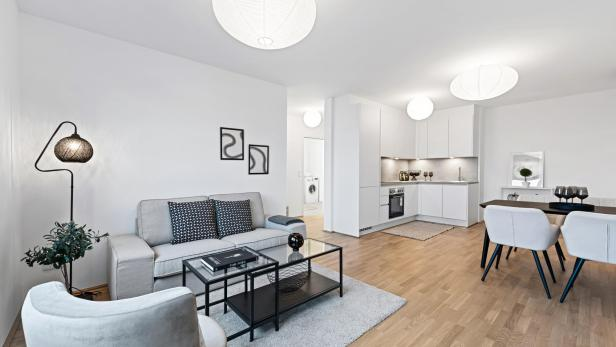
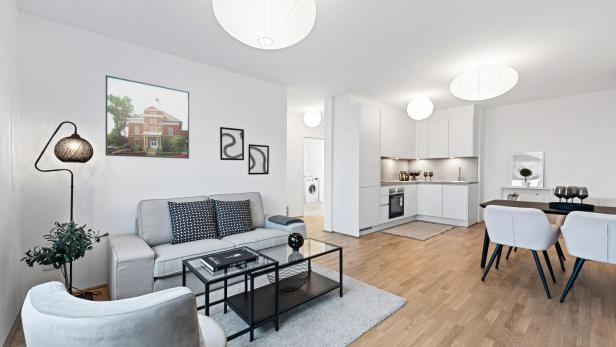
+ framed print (151, 120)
